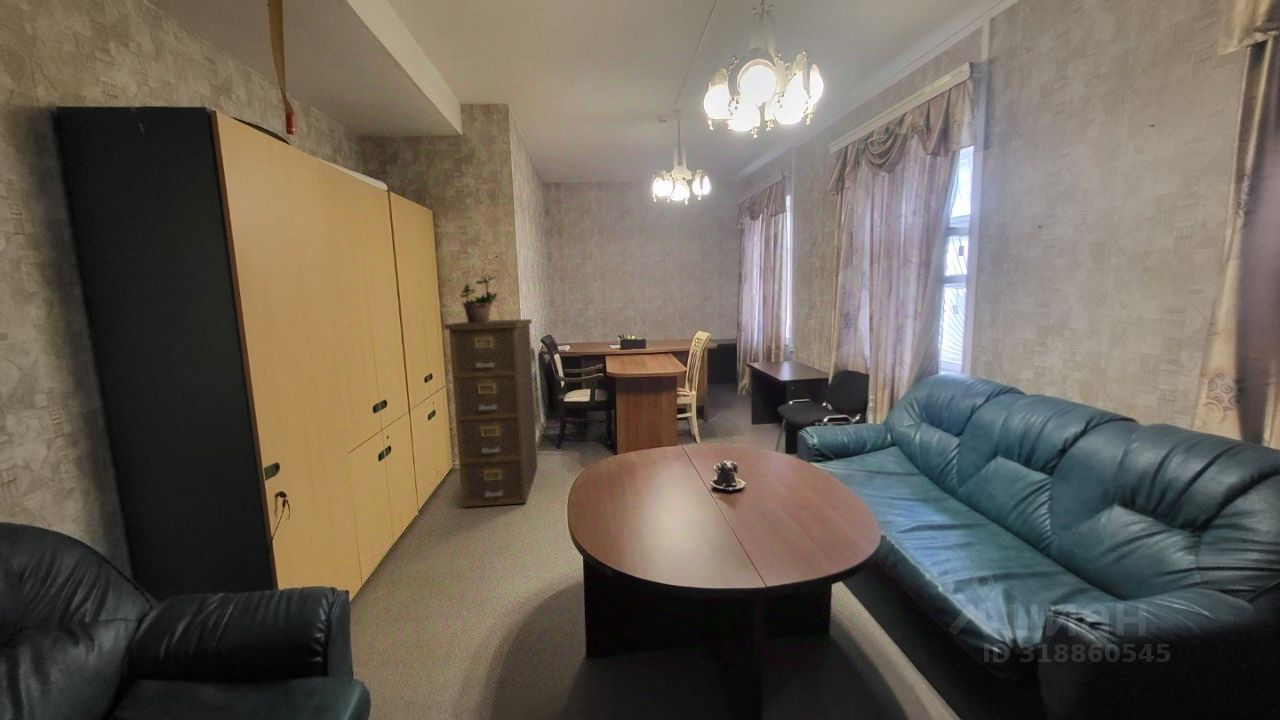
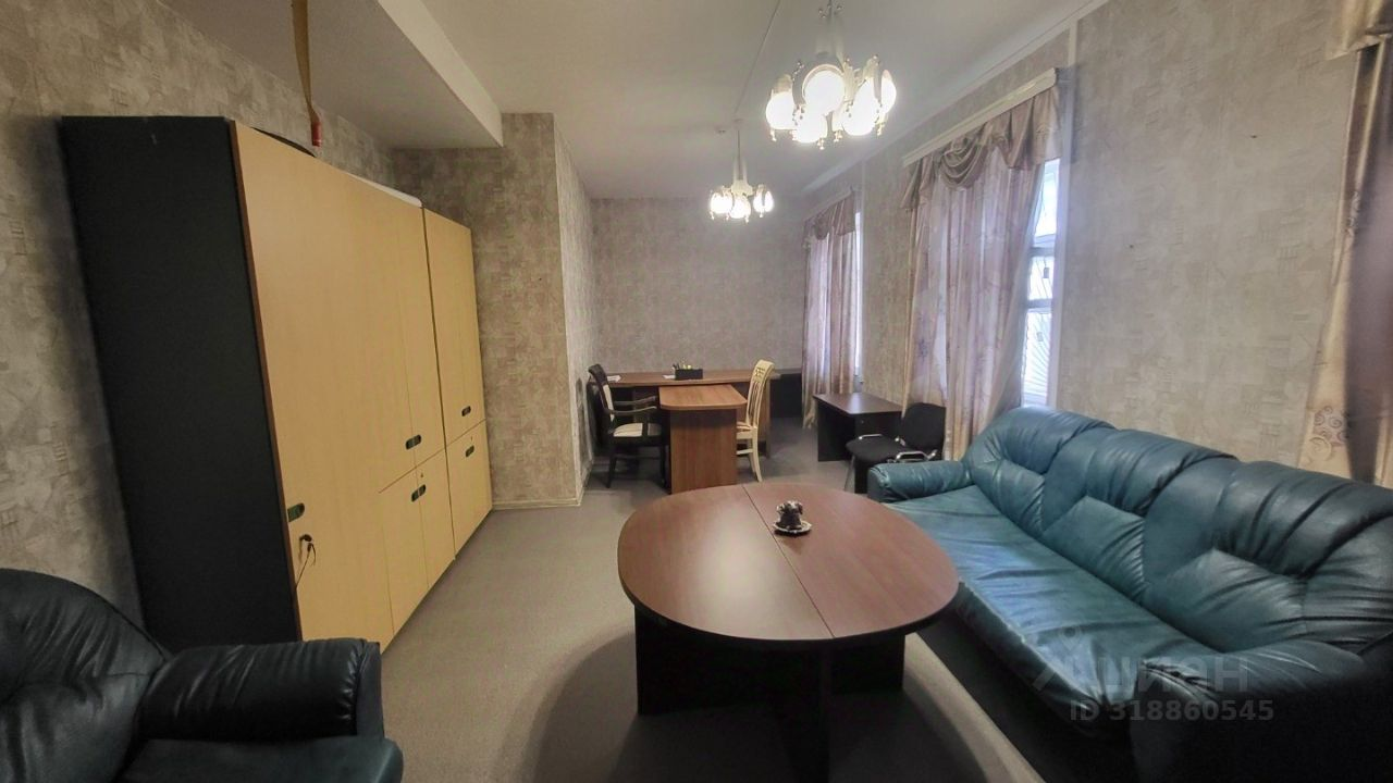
- filing cabinet (498, 405)
- potted plant (477, 297)
